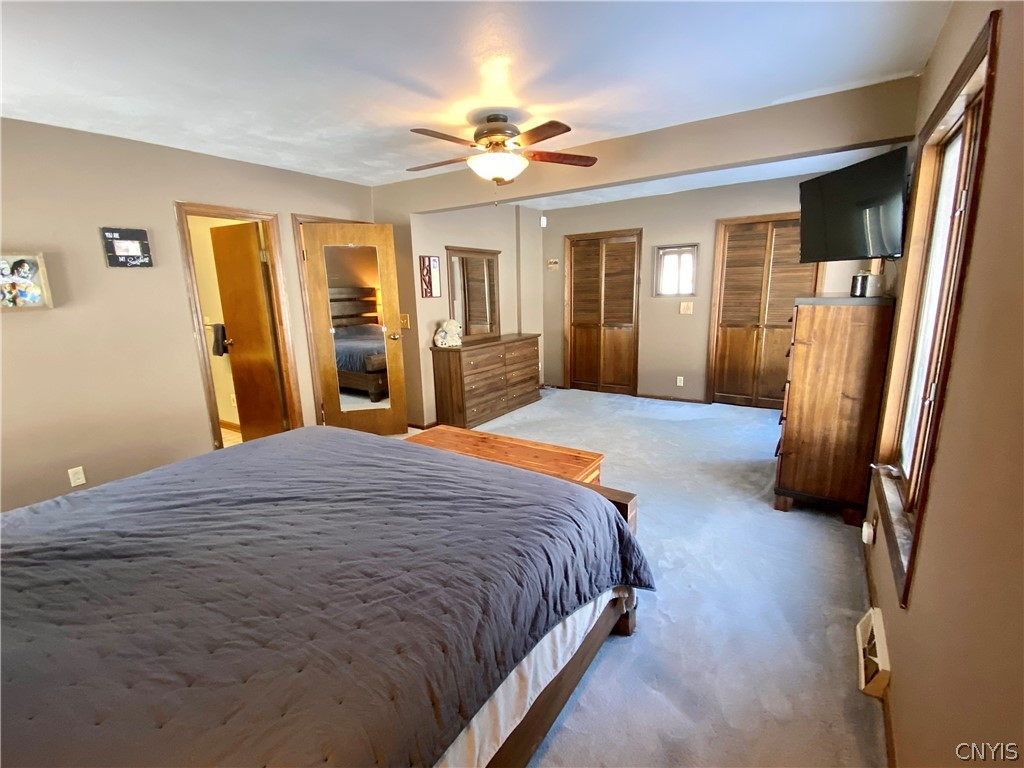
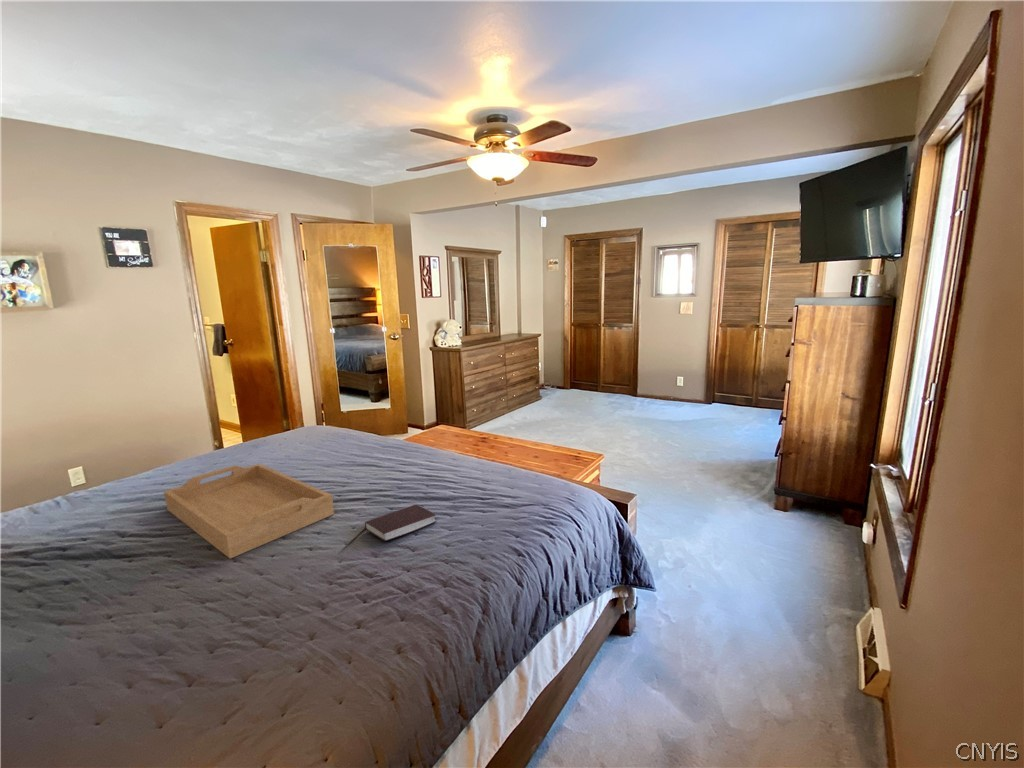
+ serving tray (247, 499)
+ book (401, 521)
